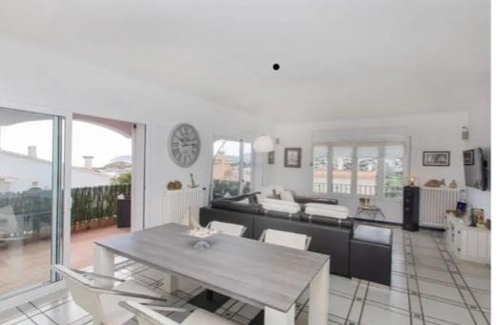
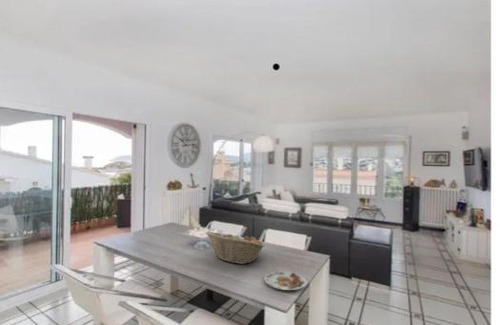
+ plate (285, 280)
+ fruit basket (234, 243)
